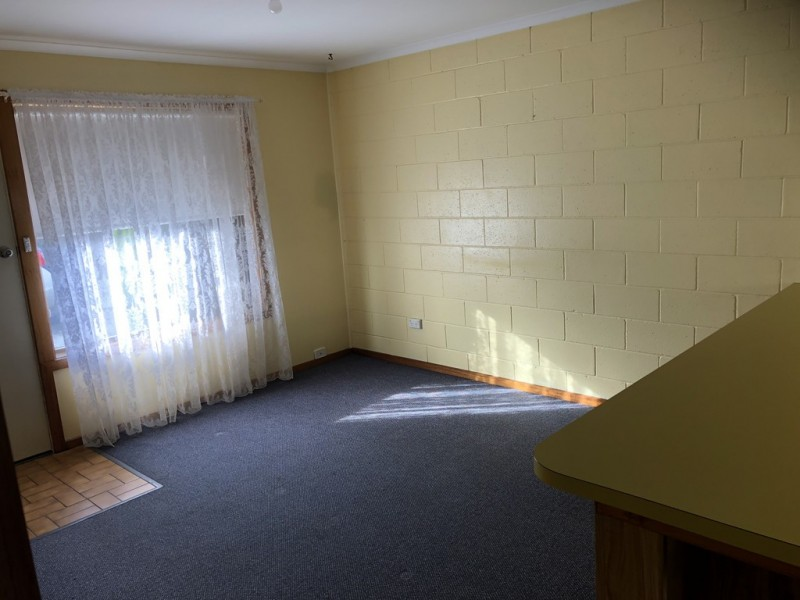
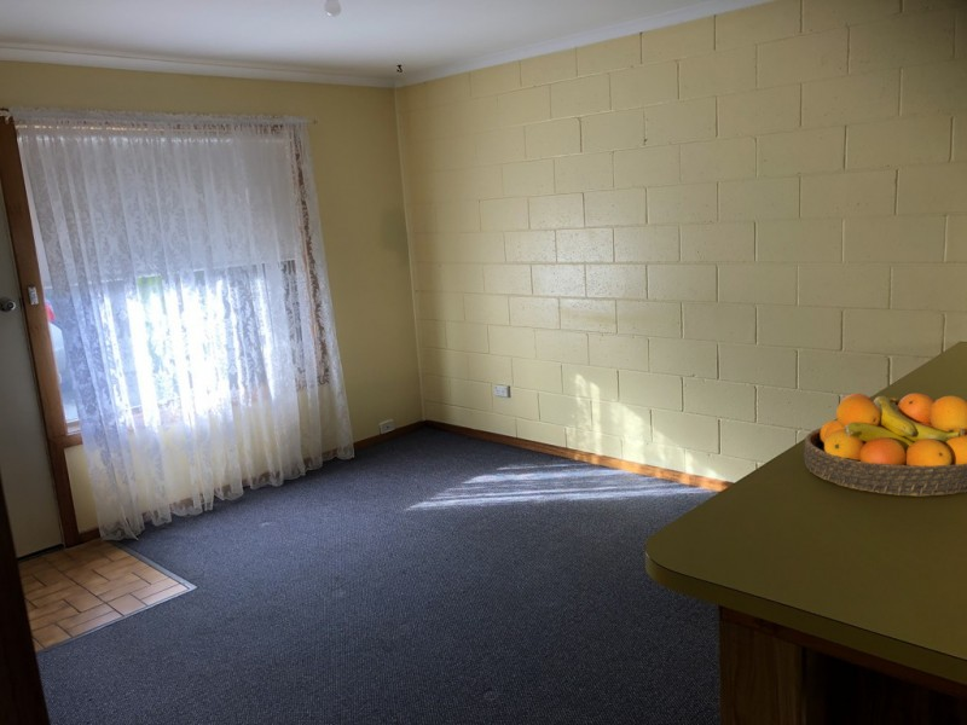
+ fruit bowl (896, 430)
